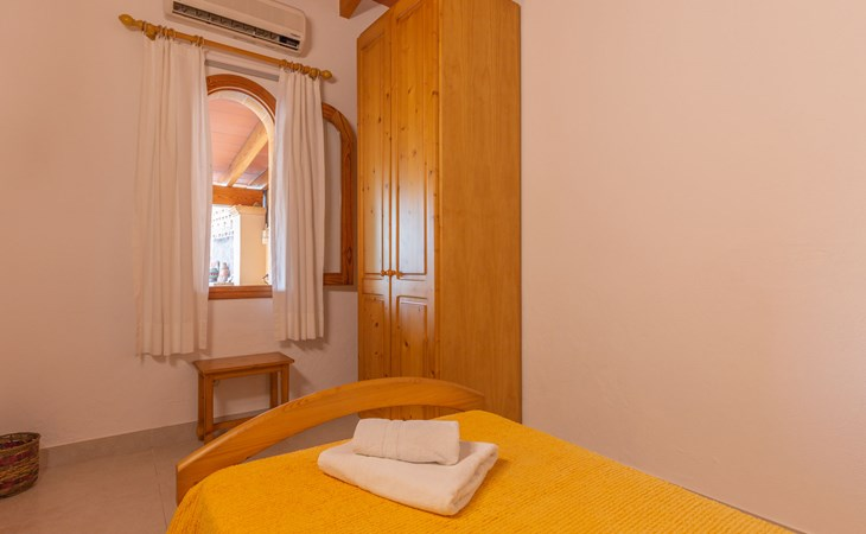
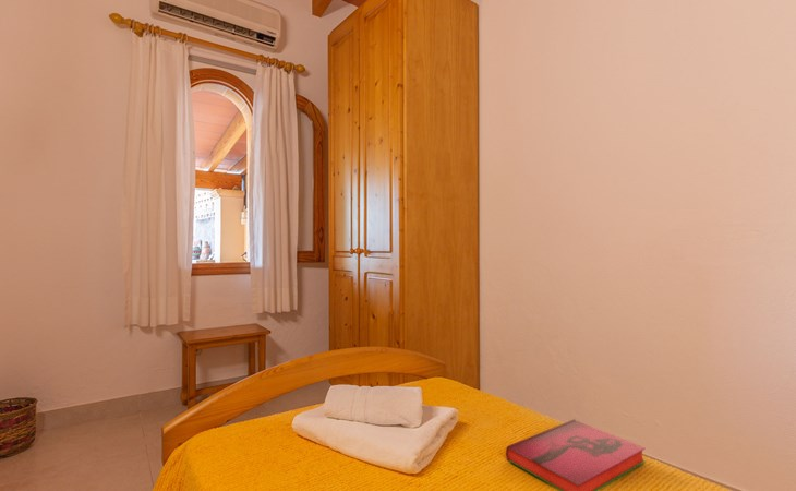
+ hardback book (575, 453)
